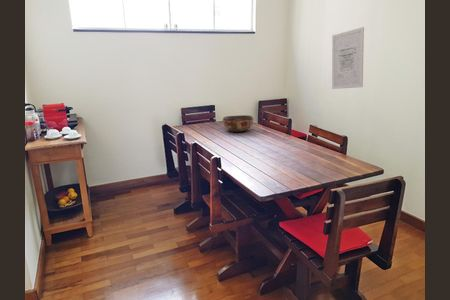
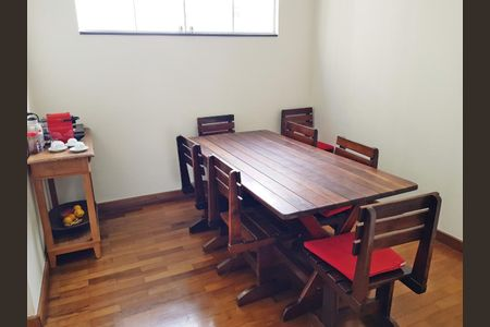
- wall art (346, 60)
- decorative bowl (238, 123)
